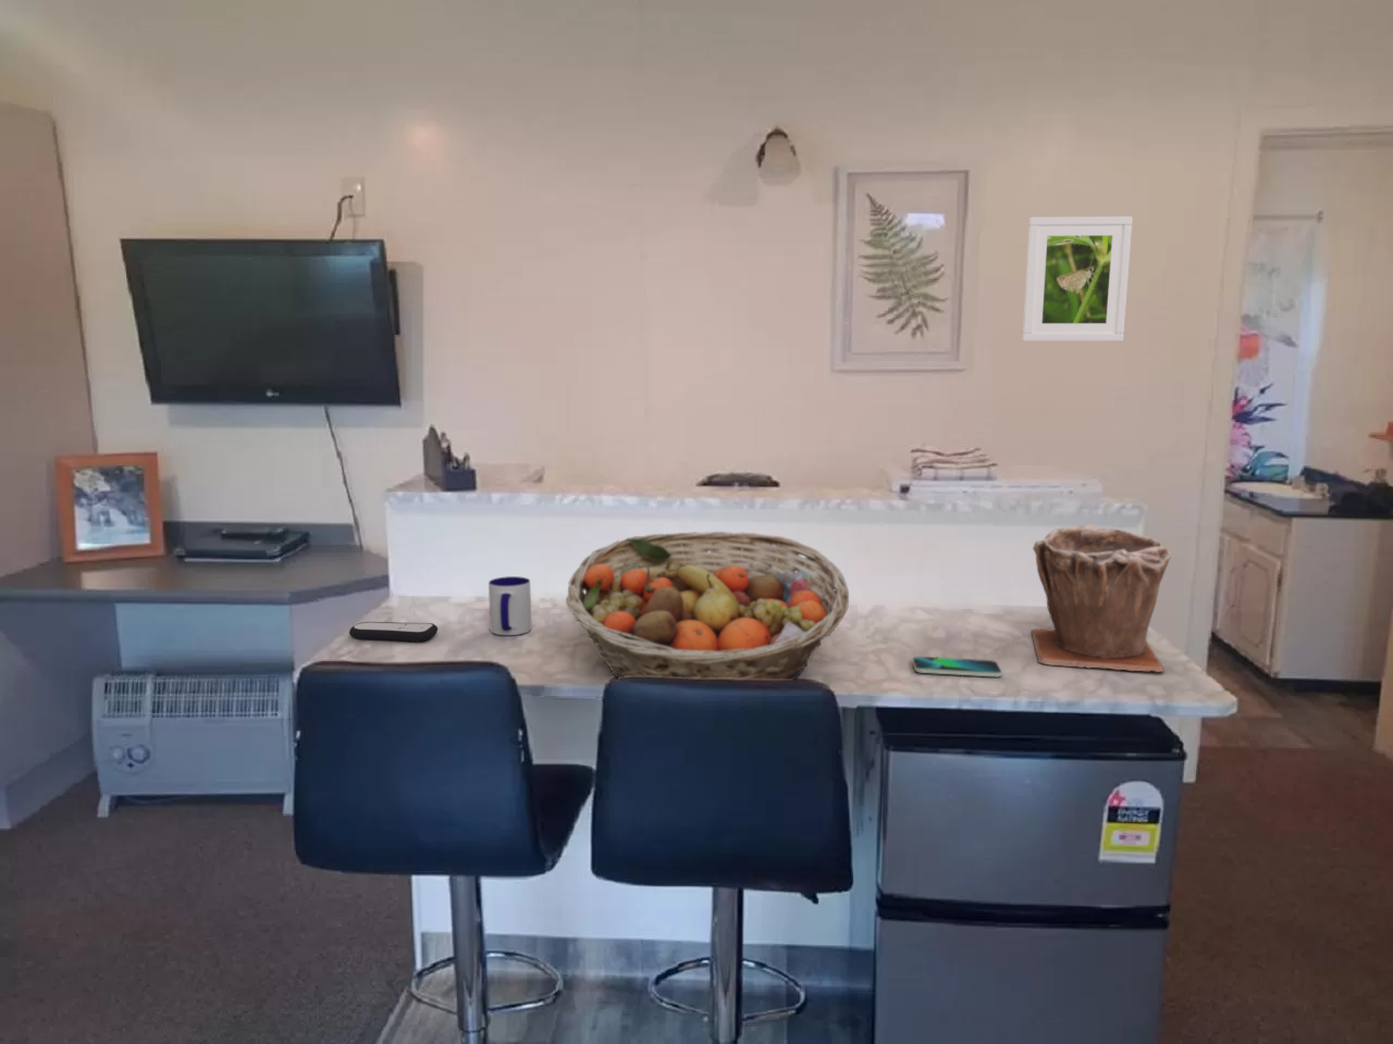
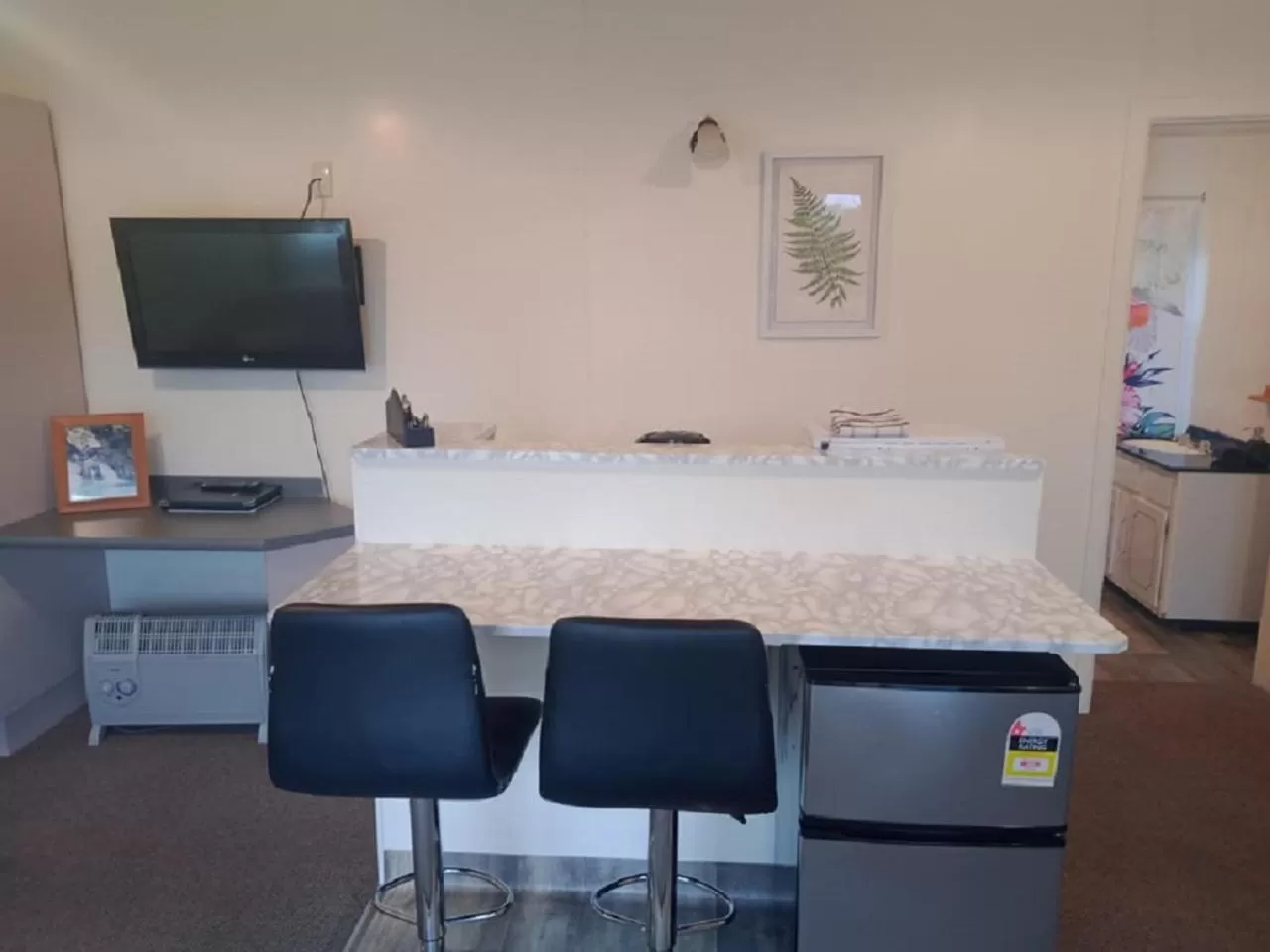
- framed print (1076, 280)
- smartphone (955, 666)
- remote control (393, 631)
- fruit basket (706, 608)
- mug (508, 606)
- plant pot (1097, 593)
